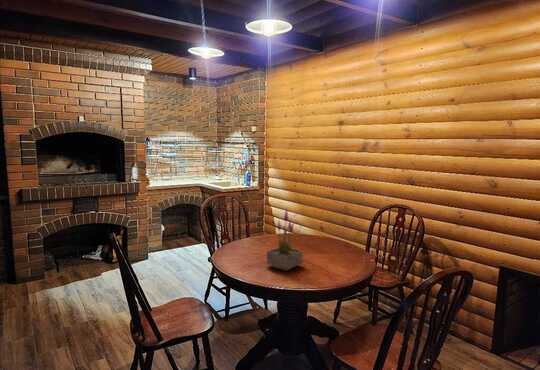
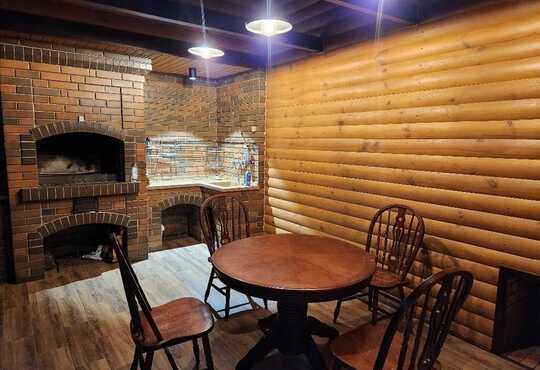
- potted plant (284, 236)
